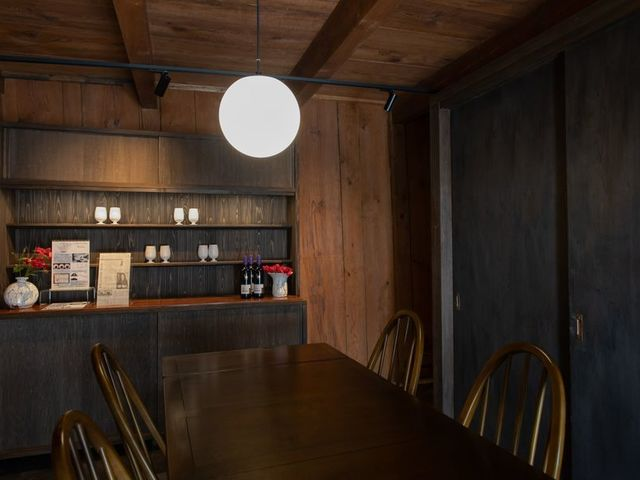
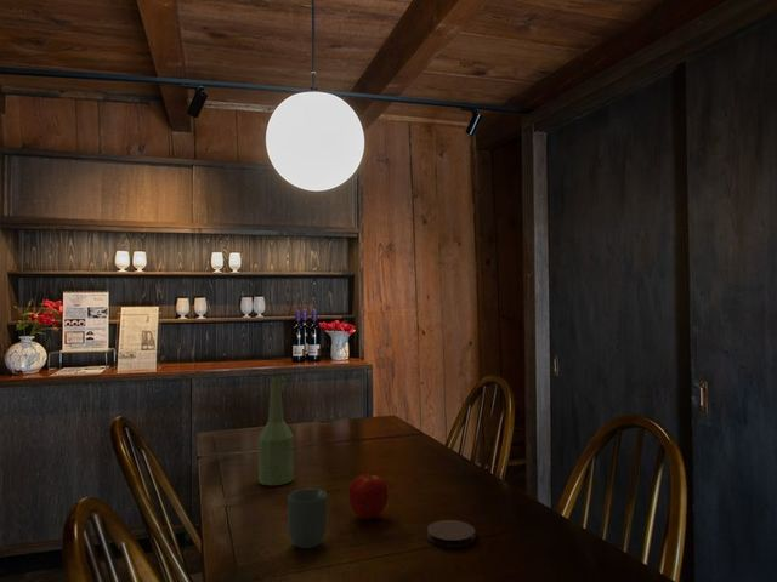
+ cup (307, 519)
+ apple (368, 495)
+ coaster (450, 532)
+ bottle (276, 428)
